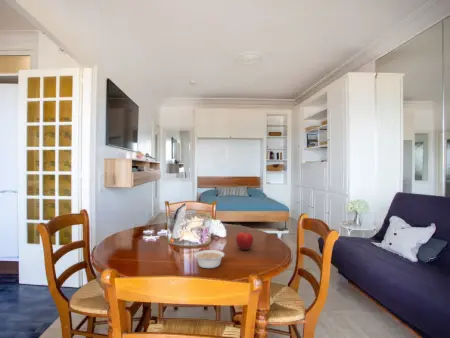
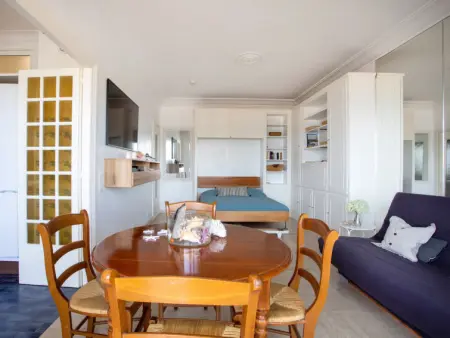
- fruit (244, 240)
- legume (210, 258)
